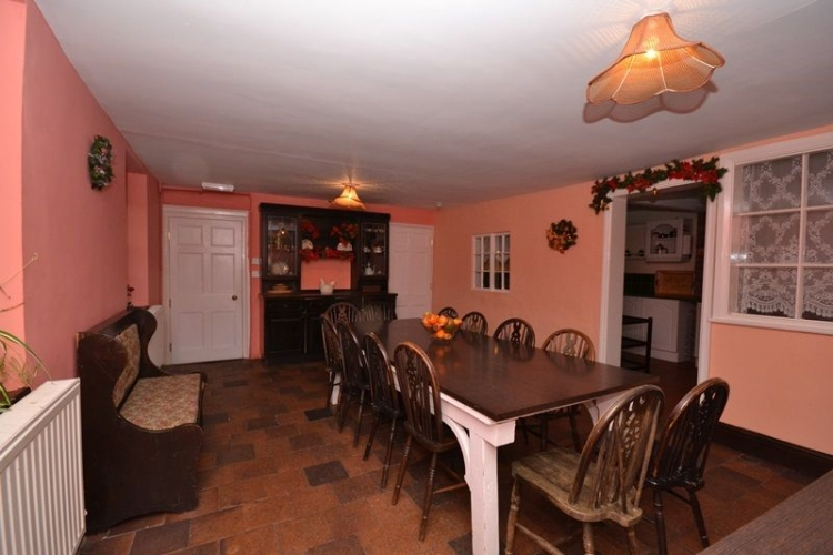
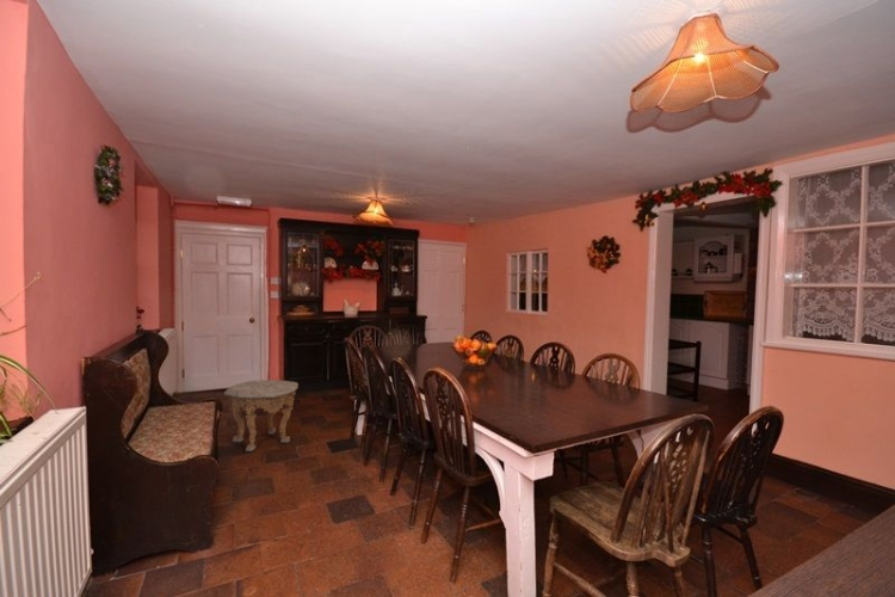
+ side table (264, 410)
